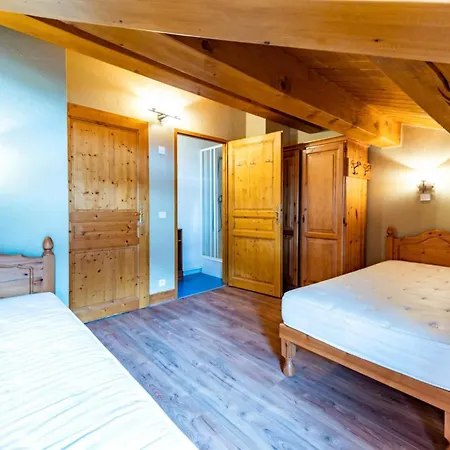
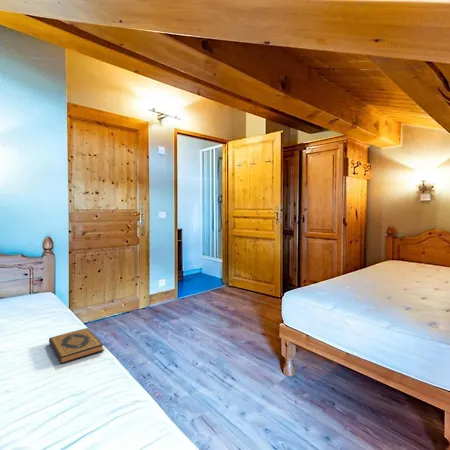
+ hardback book (75, 344)
